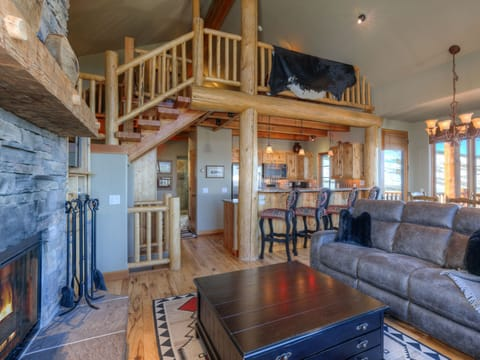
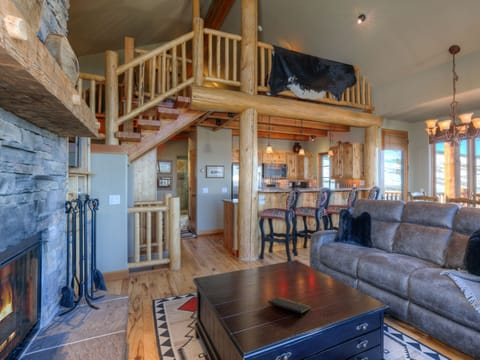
+ notepad (289, 304)
